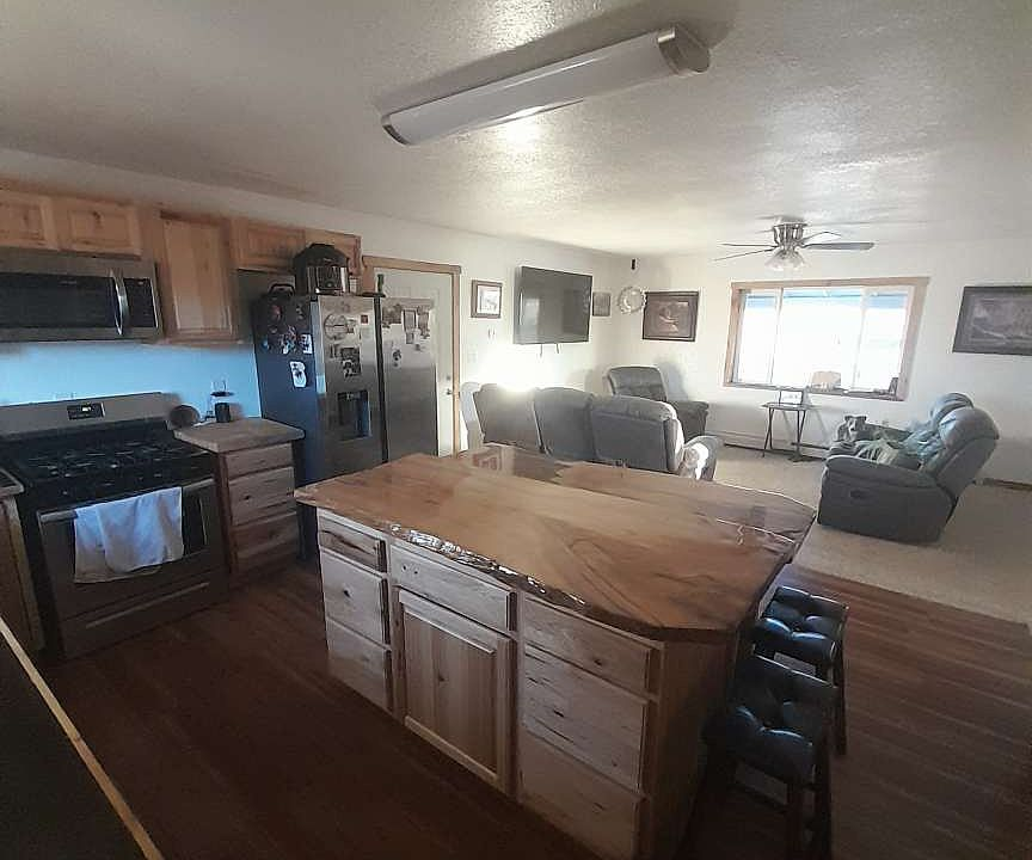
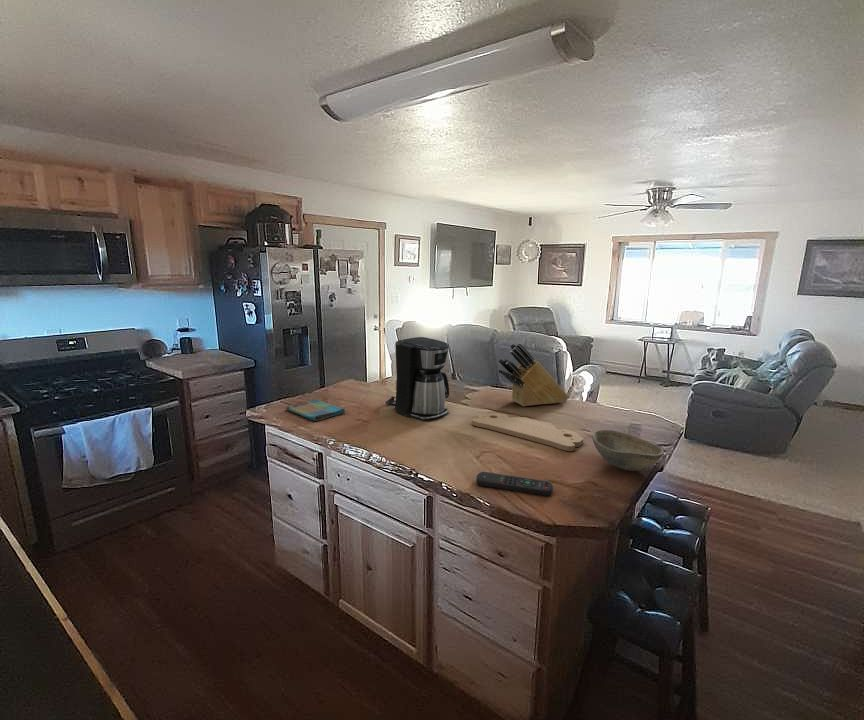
+ knife block (533, 372)
+ coffee maker (420, 374)
+ dish towel (315, 409)
+ bowl (626, 453)
+ cutting board (527, 428)
+ remote control (513, 483)
